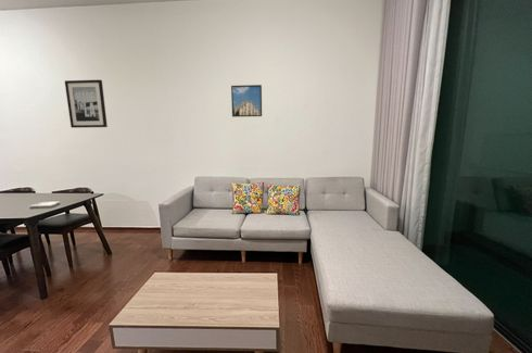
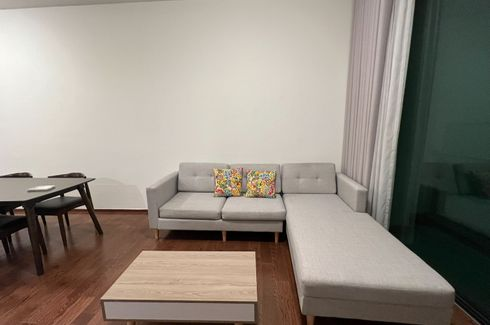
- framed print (246, 101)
- wall art (86, 104)
